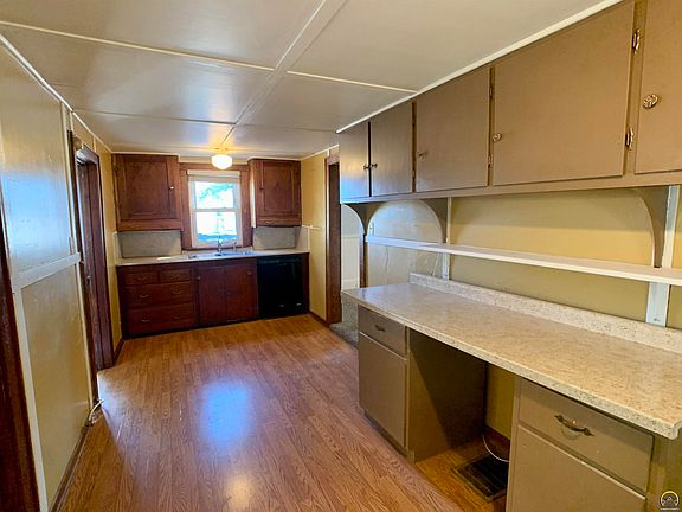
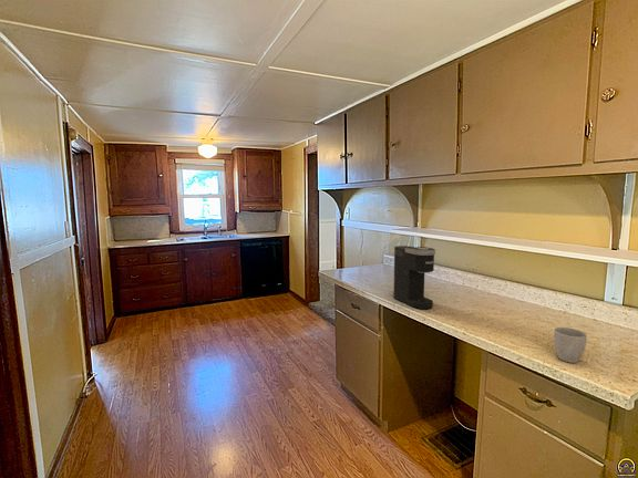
+ mug (572, 344)
+ coffee maker (413, 274)
